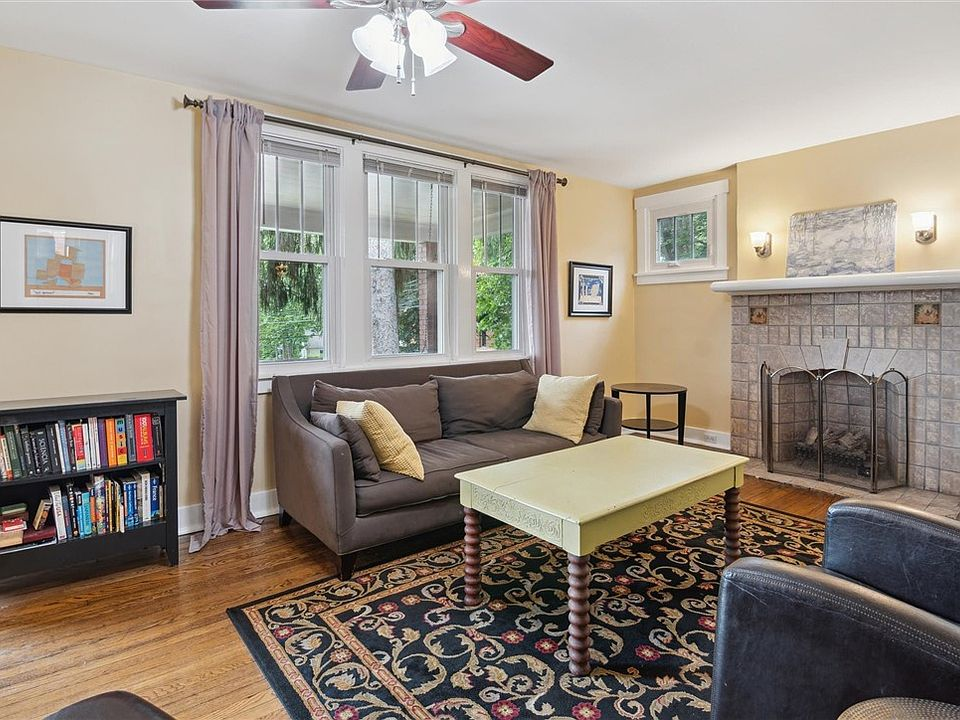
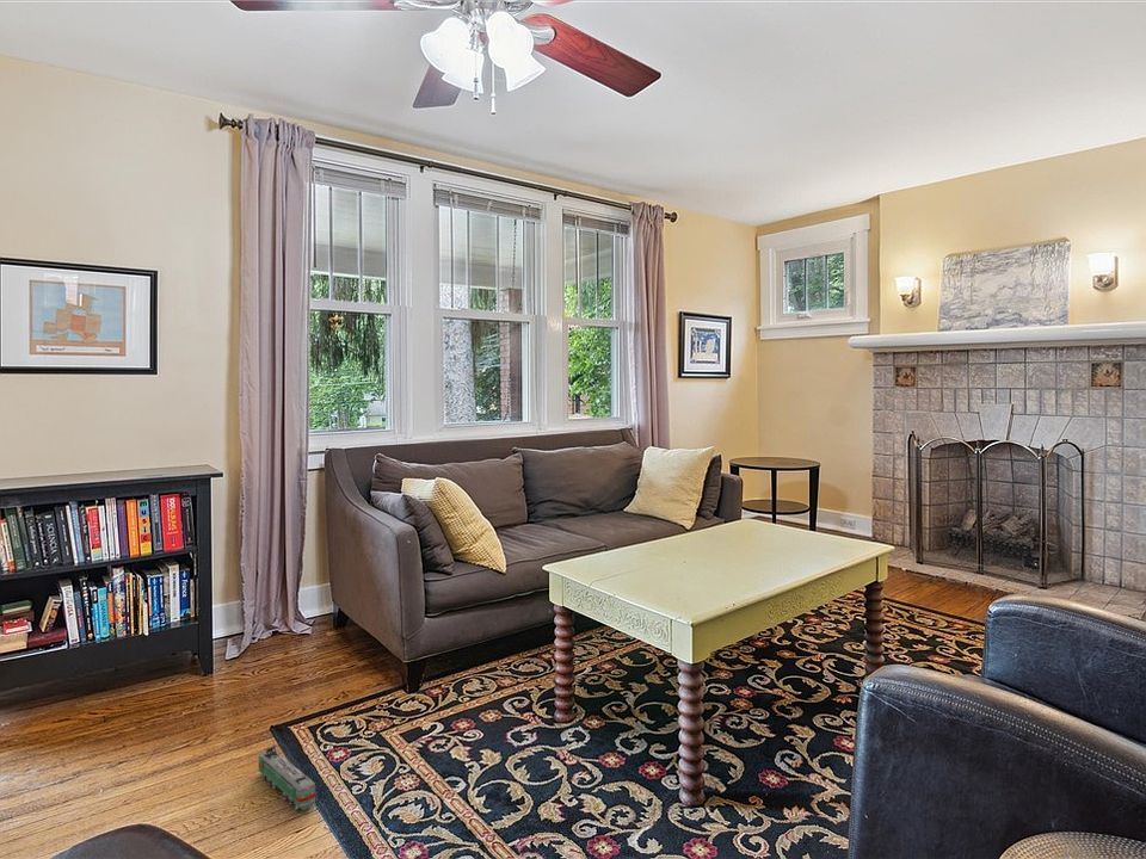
+ toy train (285, 774)
